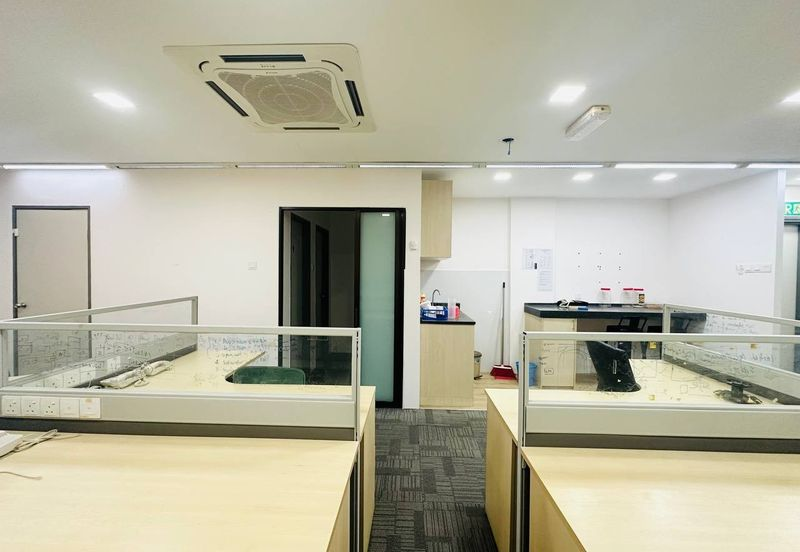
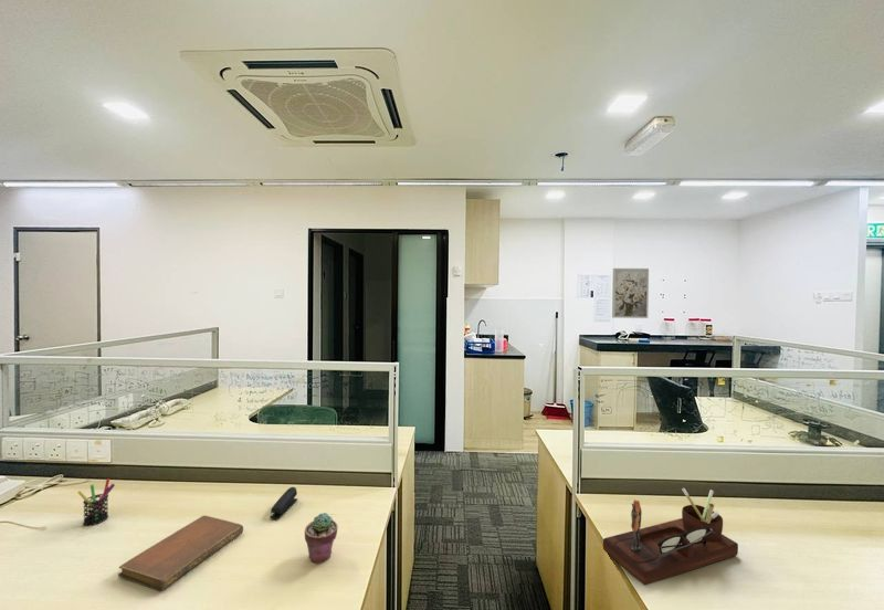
+ wall art (630, 293)
+ potted succulent (320, 535)
+ desk organizer (675, 522)
+ notebook (186, 548)
+ pen holder (96, 499)
+ stapler (284, 502)
